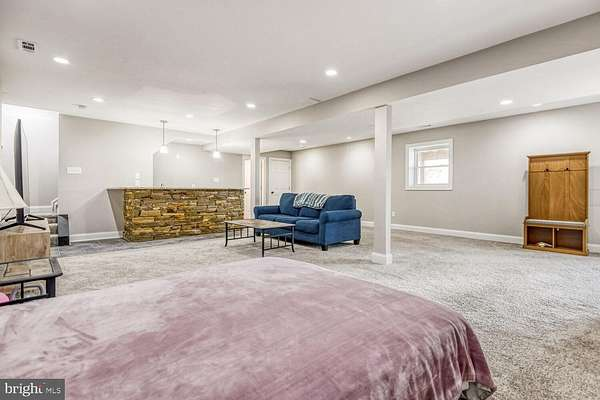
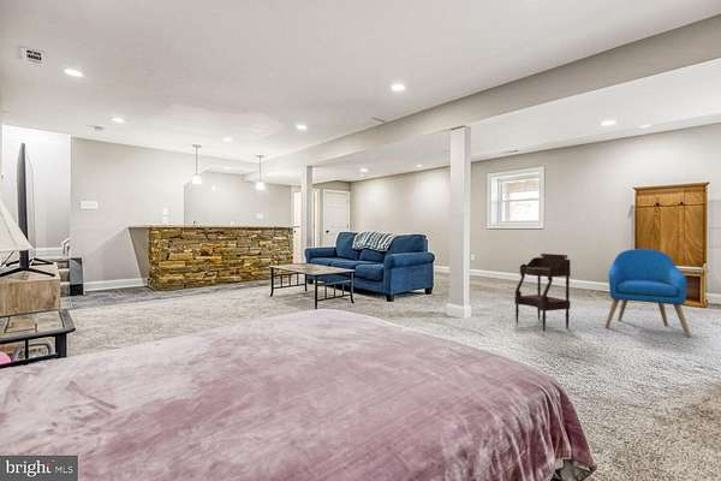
+ side table (540, 290)
+ armchair (643, 287)
